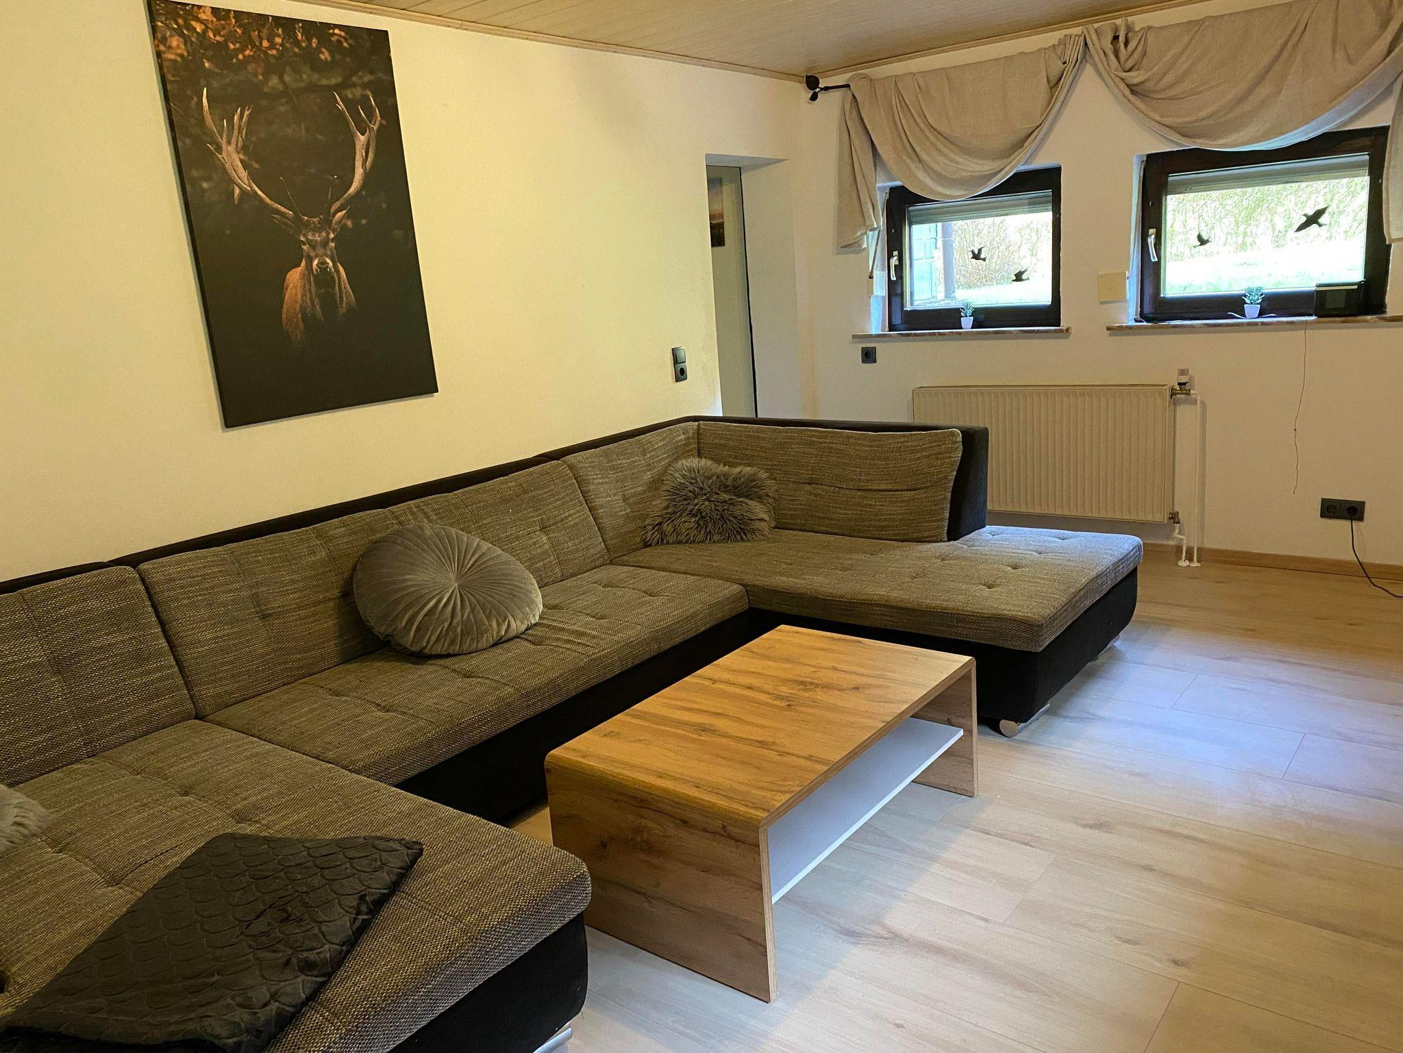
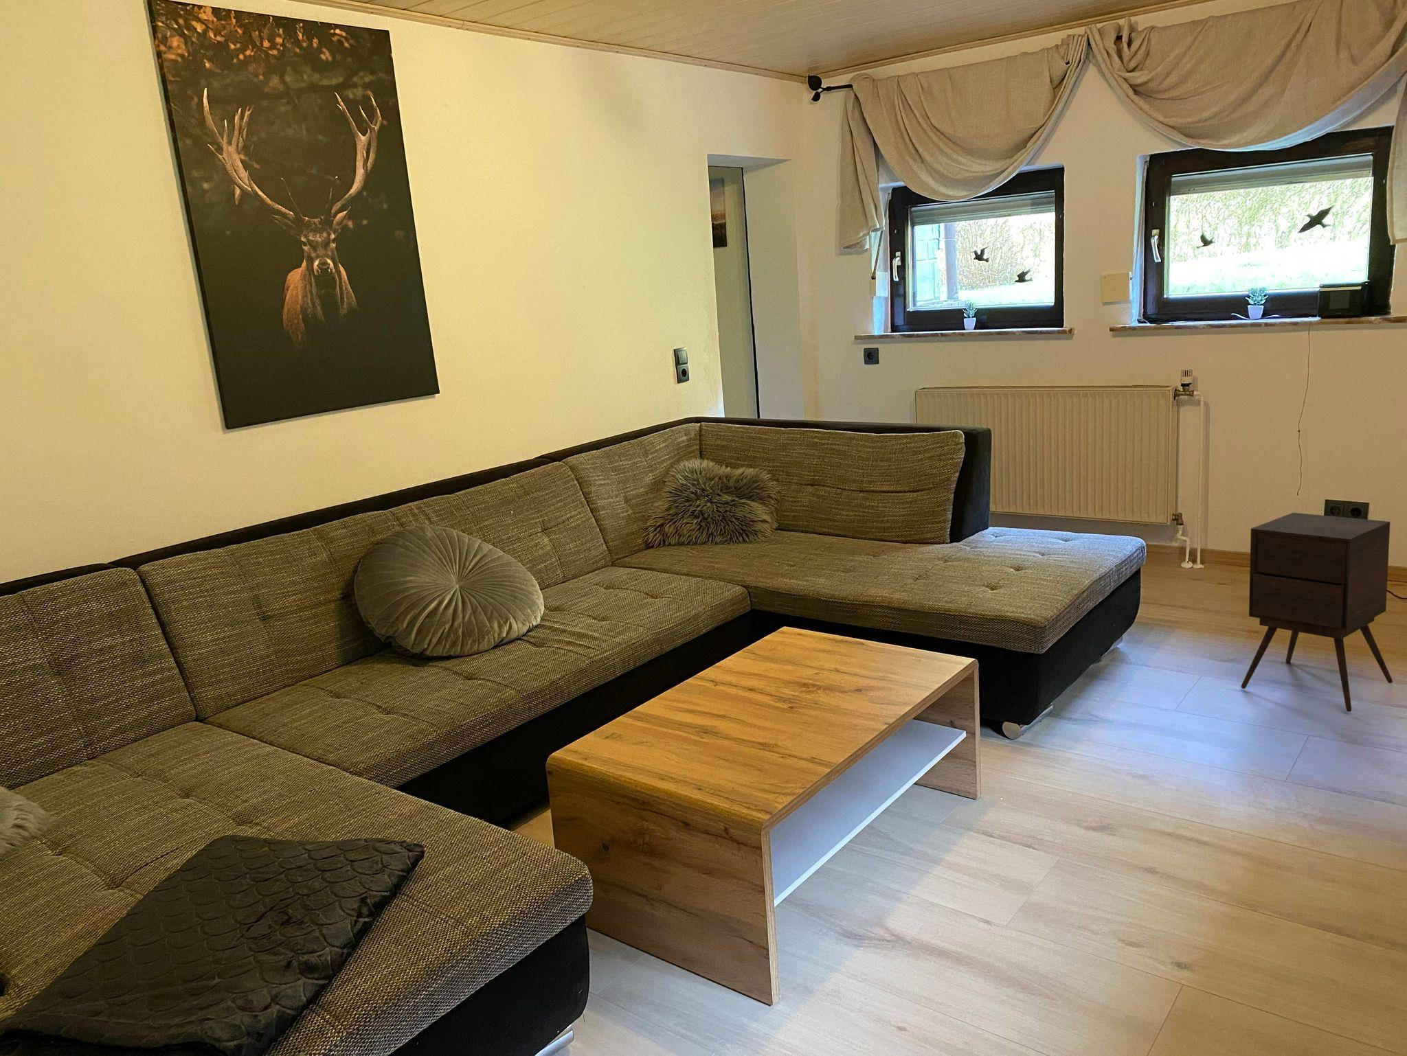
+ side table (1318, 607)
